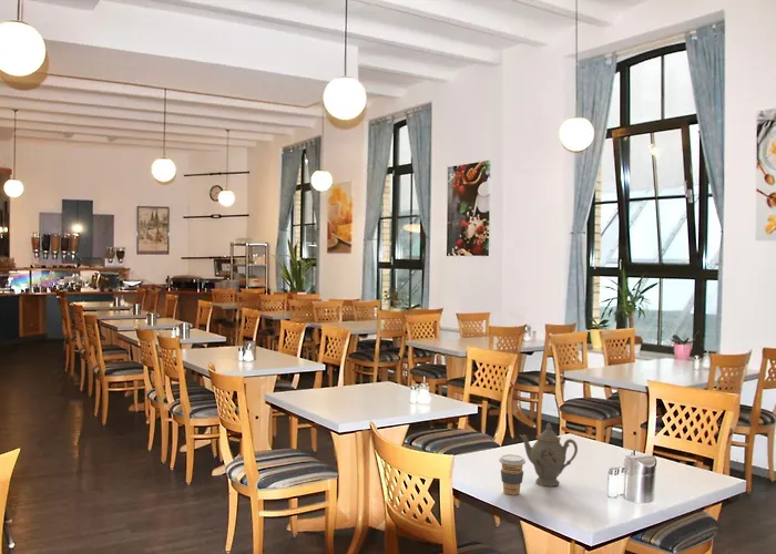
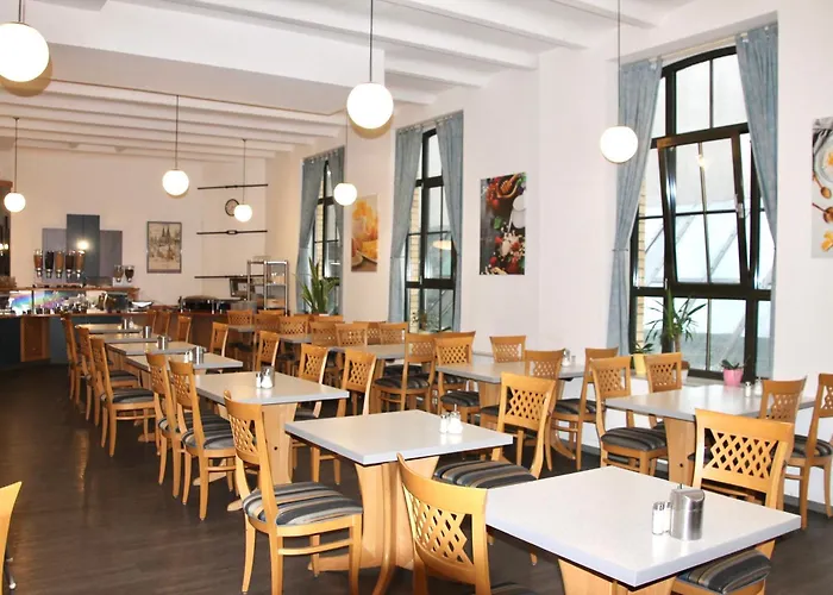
- coffee cup (511, 474)
- chinaware (548, 452)
